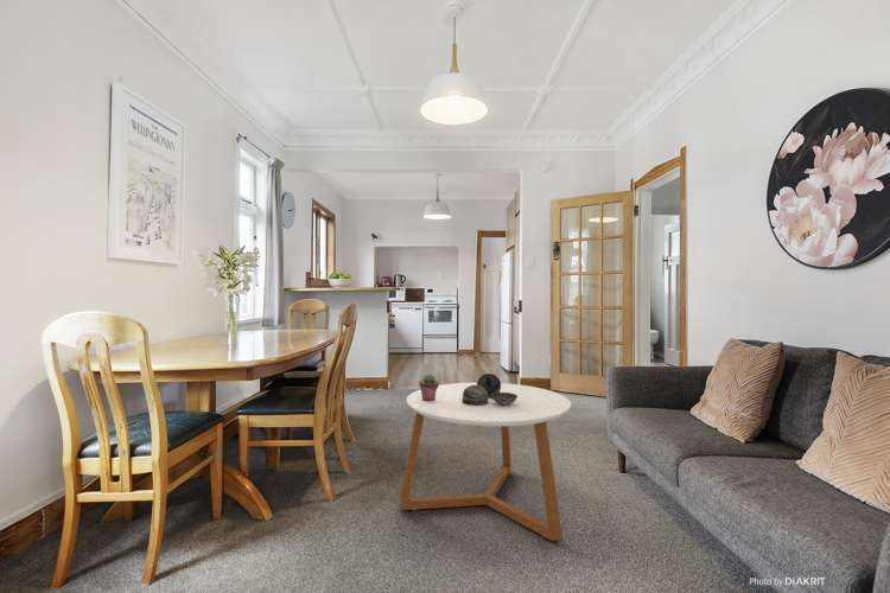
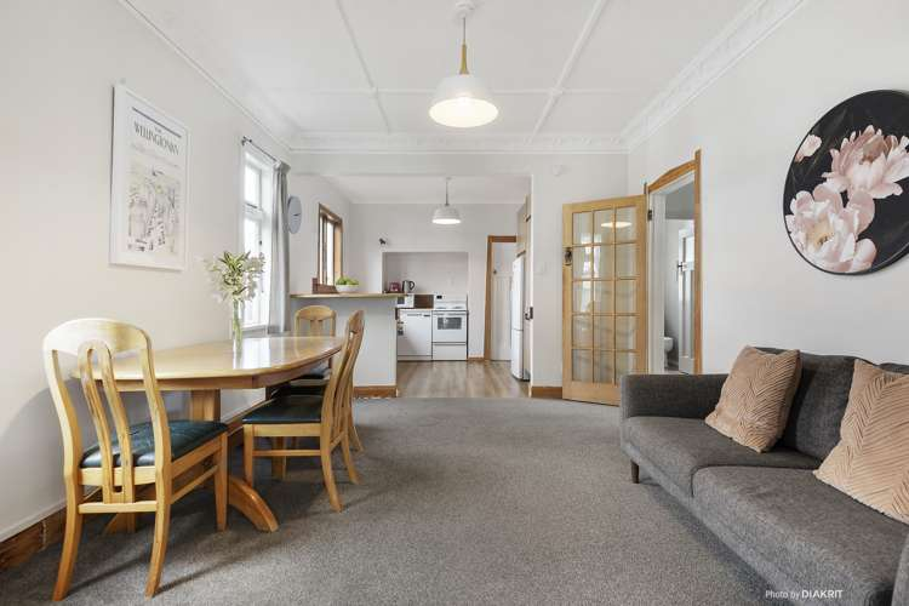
- coffee table (502, 452)
- potted succulent (428, 385)
- decorative bowl (487, 389)
